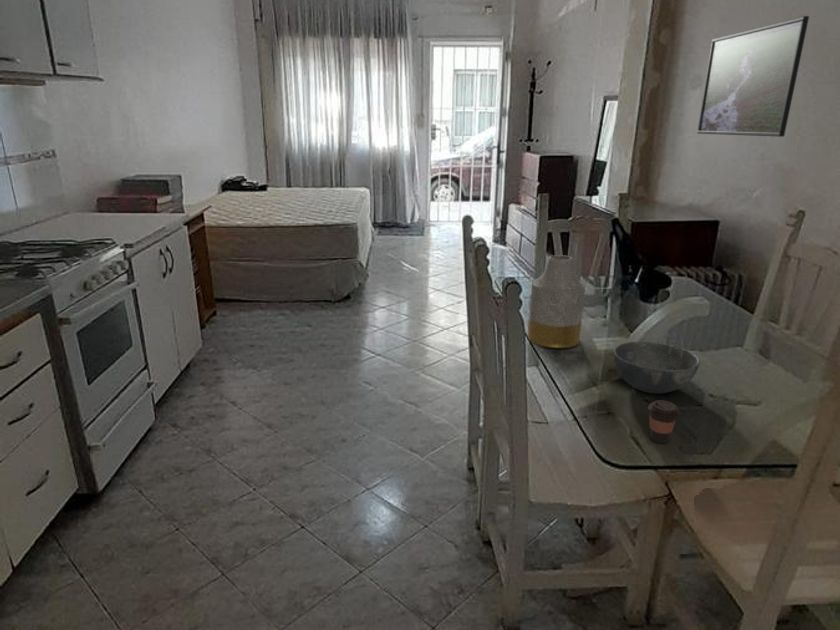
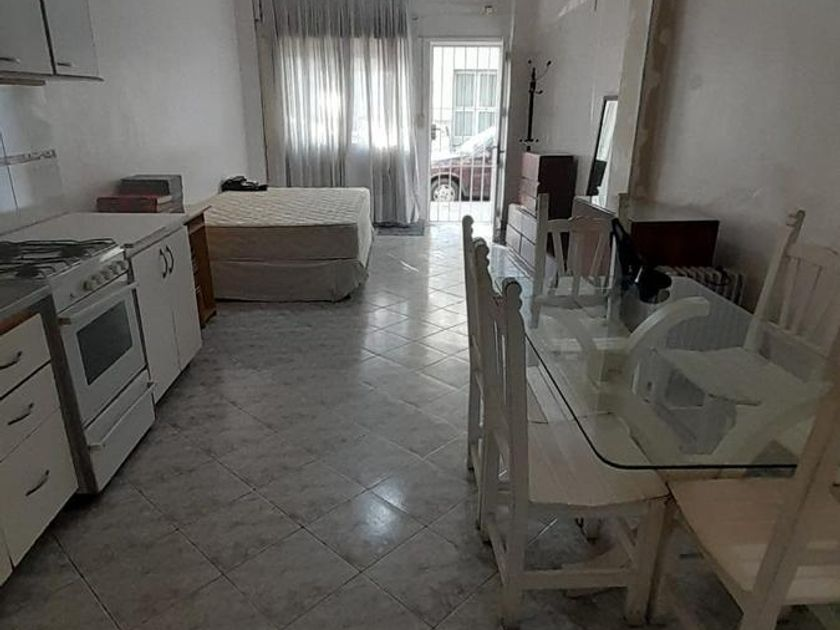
- bowl (653, 370)
- vase (556, 299)
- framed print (744, 83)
- coffee cup (661, 422)
